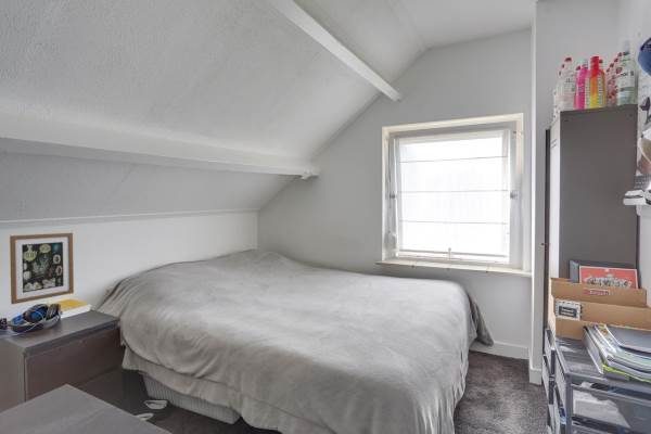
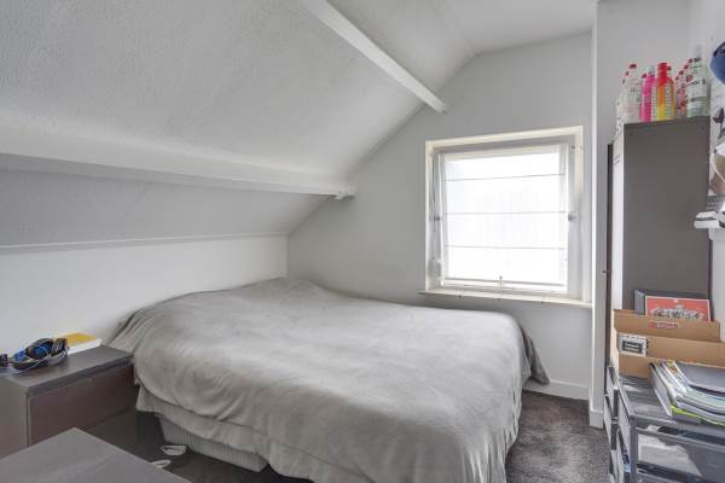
- wall art (43, 266)
